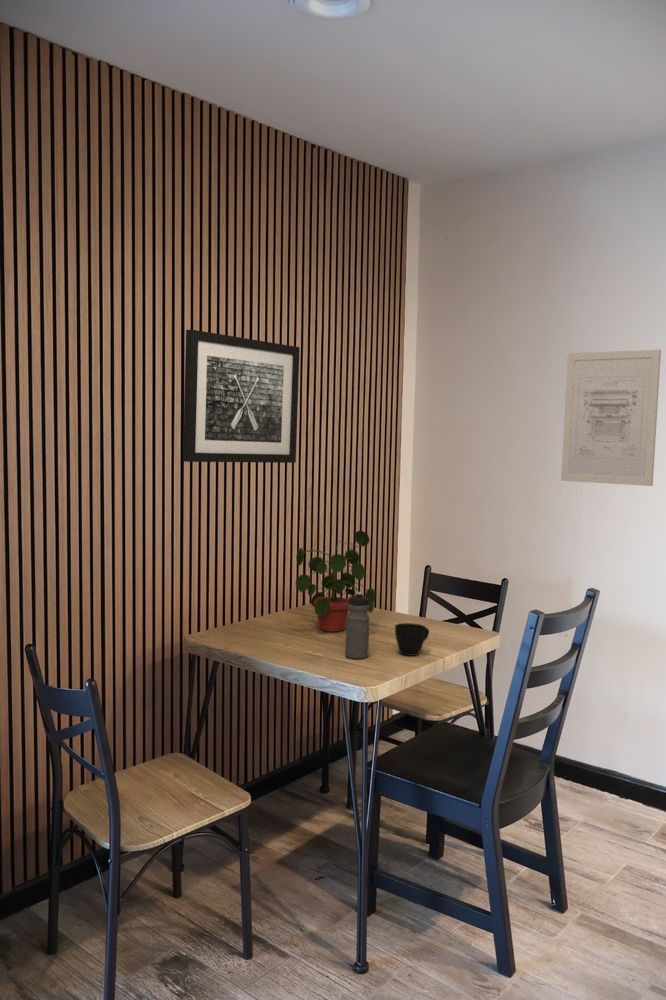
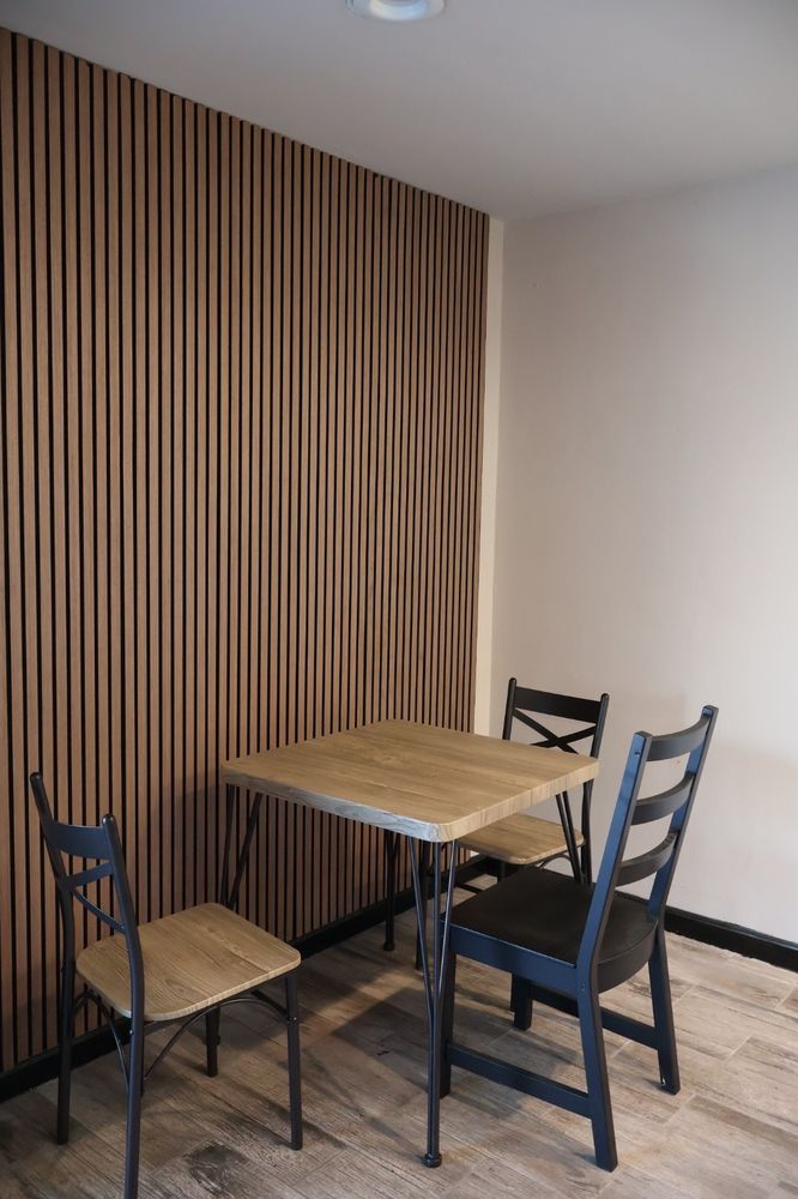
- potted plant (338, 579)
- water bottle (357, 624)
- wall art (609, 417)
- wall art (244, 400)
- cup (412, 640)
